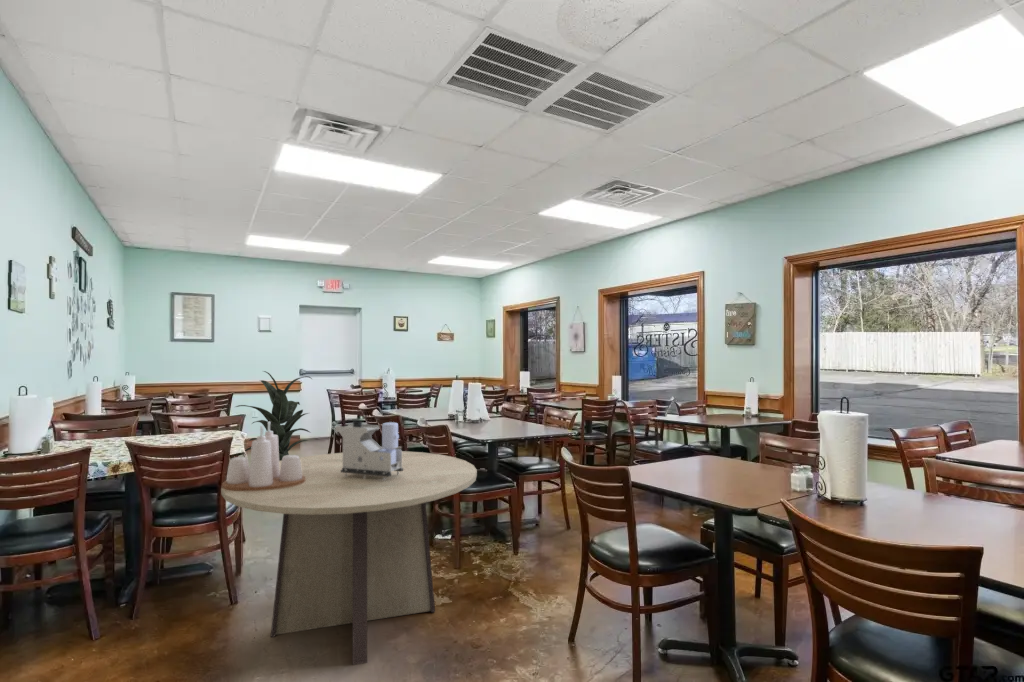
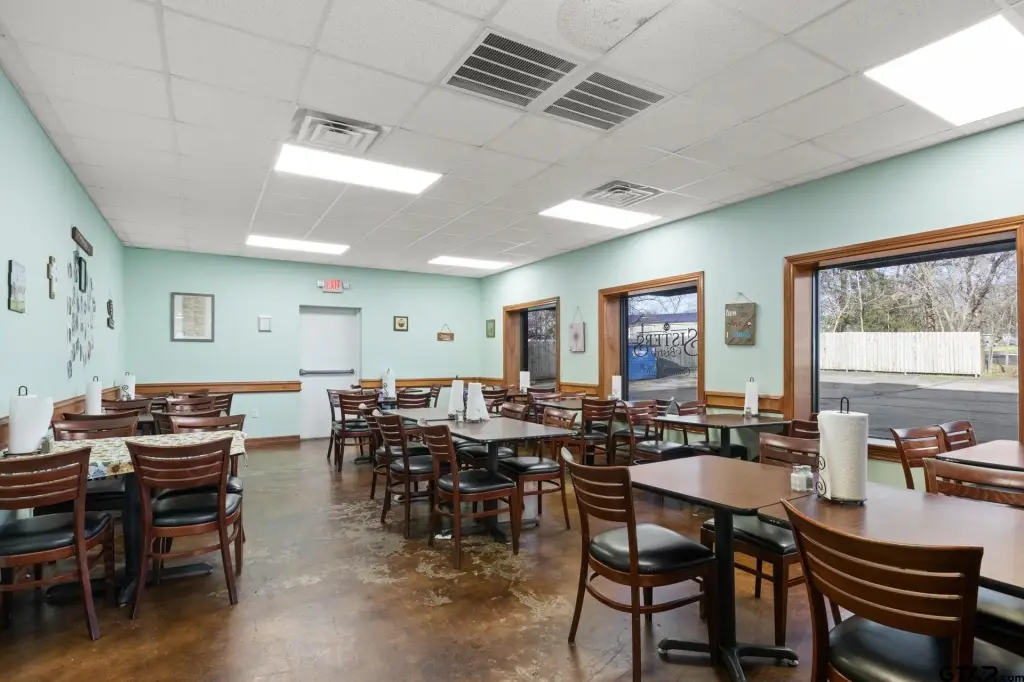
- indoor plant (276, 430)
- condiment set (265, 453)
- dining table (356, 546)
- paper towel holder (369, 448)
